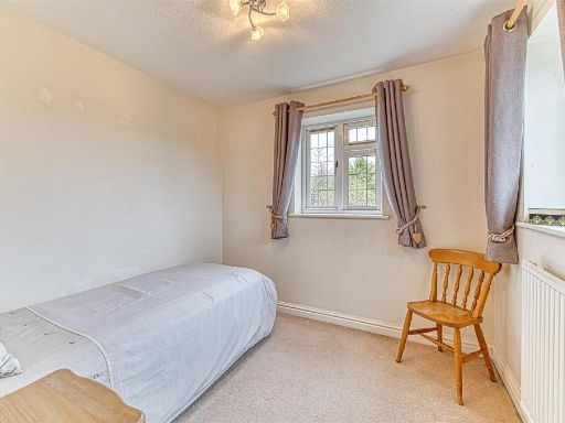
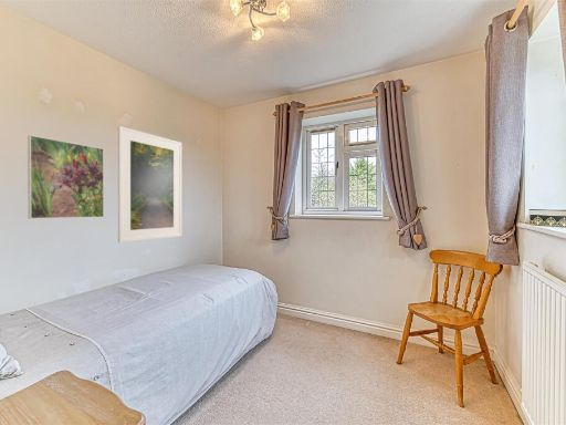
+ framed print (69, 180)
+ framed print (153, 187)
